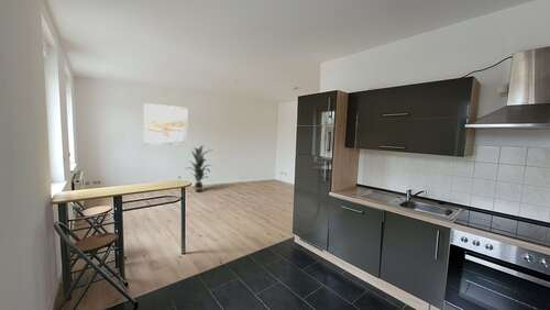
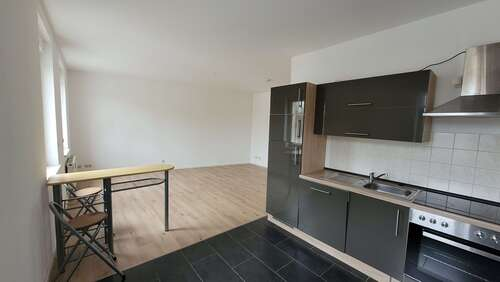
- wall art (166, 125)
- indoor plant (200, 168)
